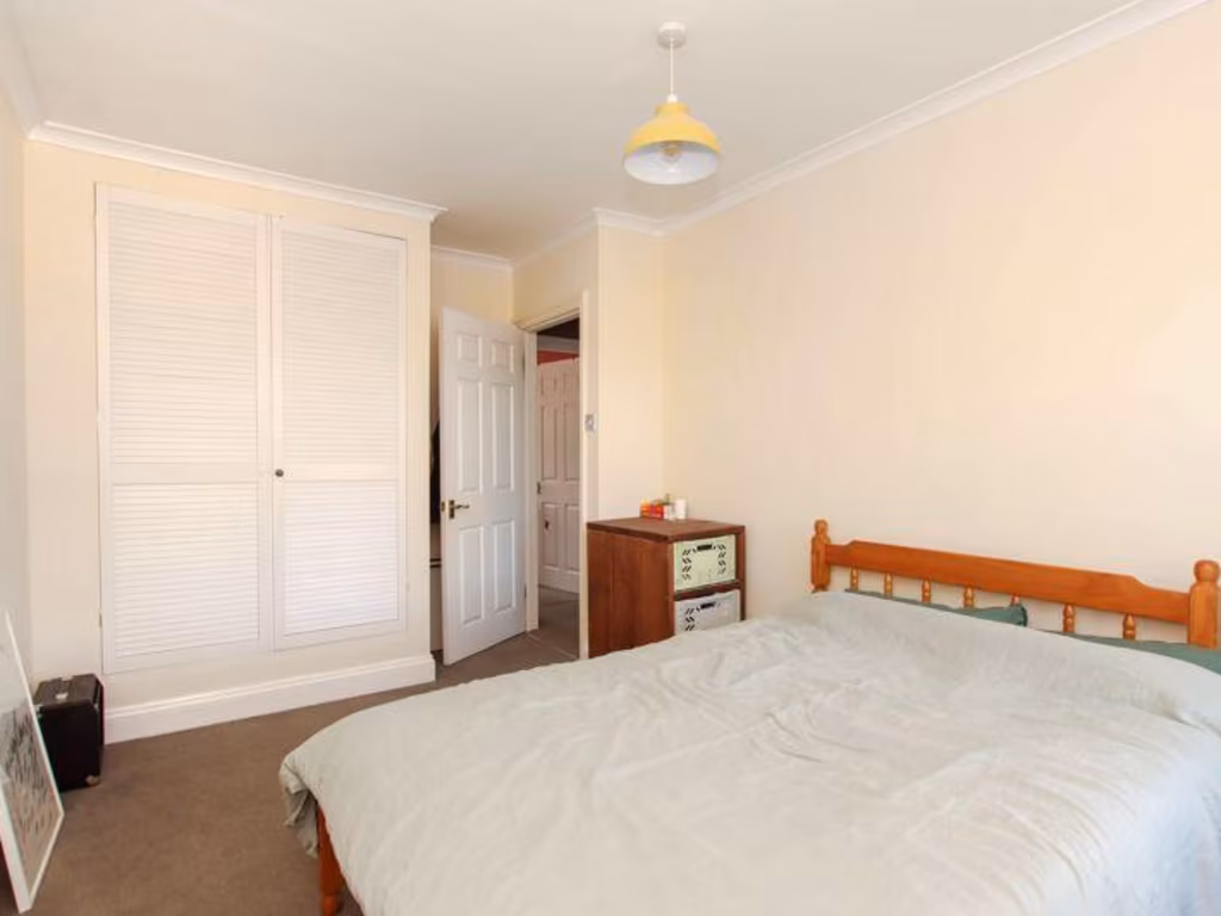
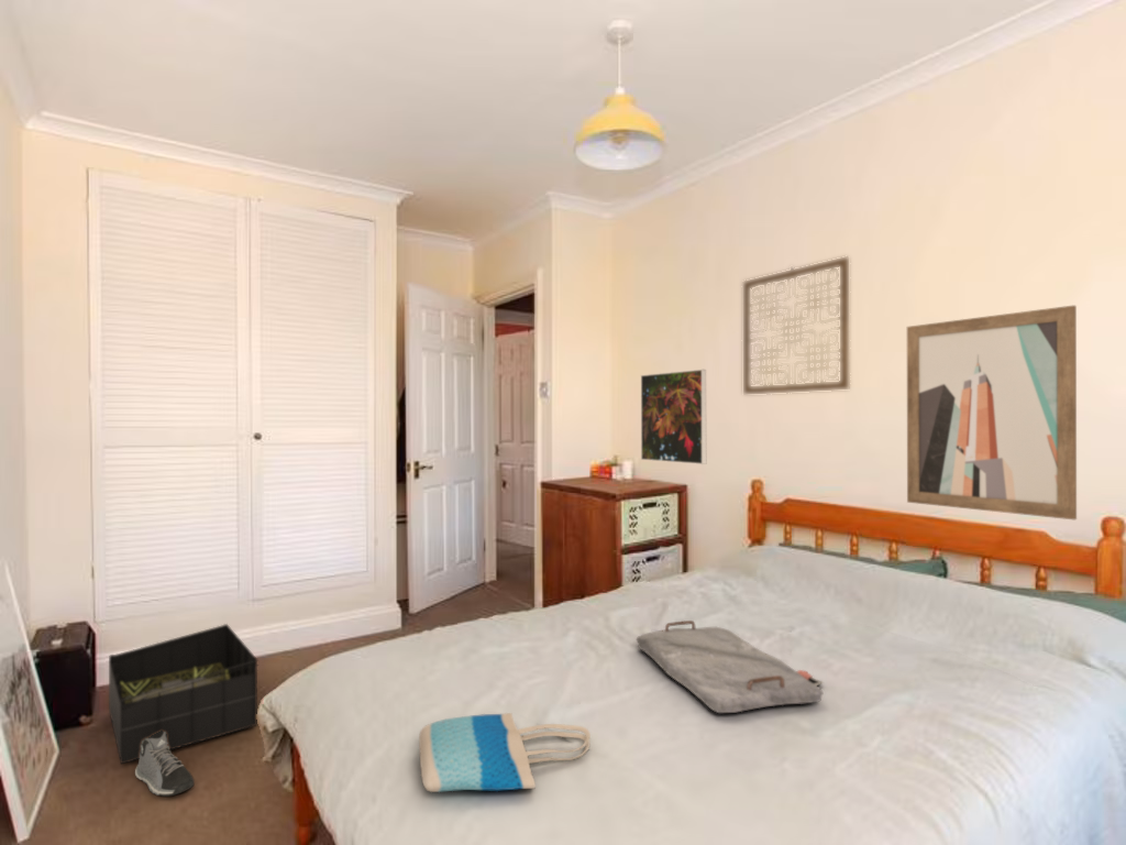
+ serving tray (729, 658)
+ tote bag (508, 745)
+ wall art (792, 327)
+ wall art (983, 413)
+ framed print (671, 417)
+ sneaker (162, 759)
+ storage bin (181, 685)
